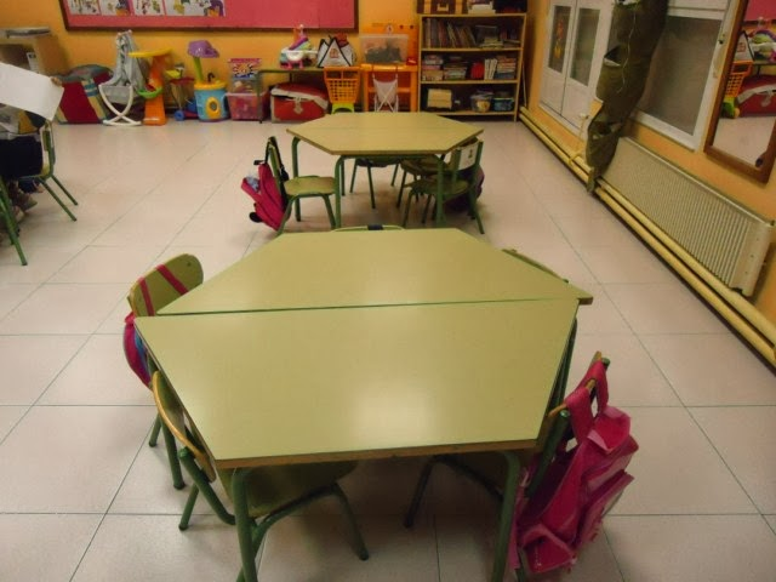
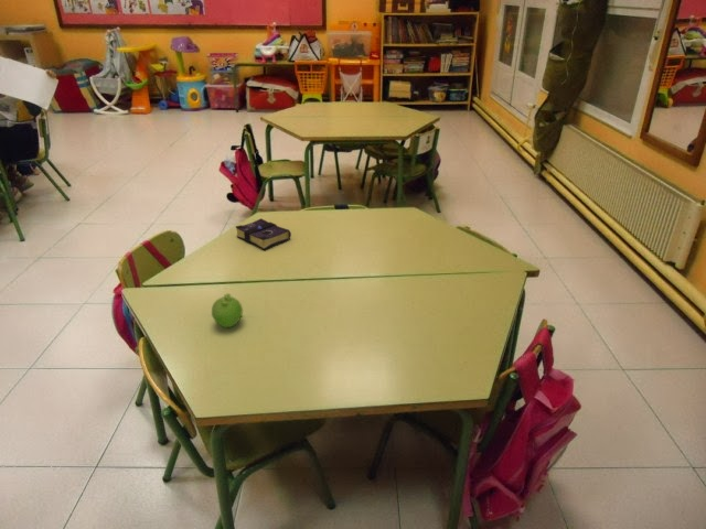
+ book (264, 233)
+ fruit (226, 310)
